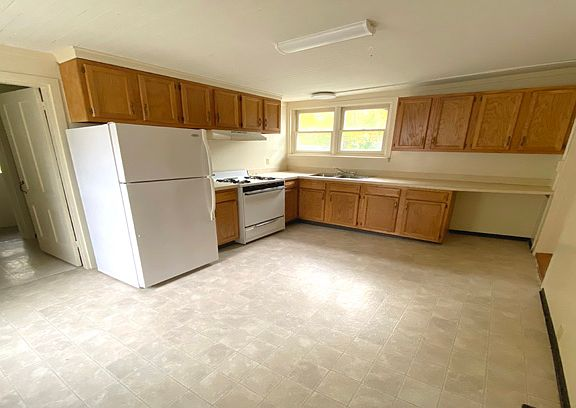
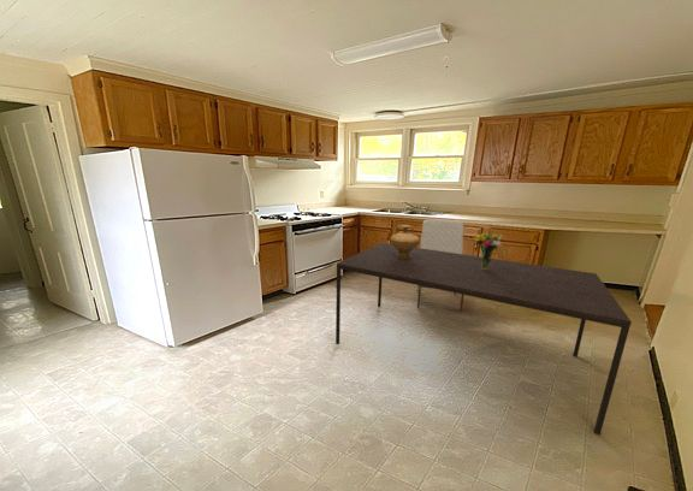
+ ceramic jug (404, 241)
+ dining table (462, 294)
+ chair (440, 250)
+ bouquet (488, 250)
